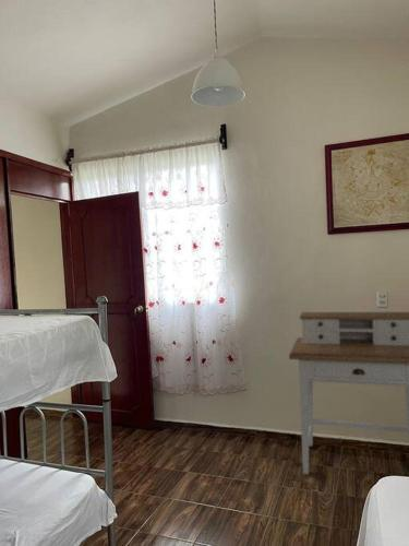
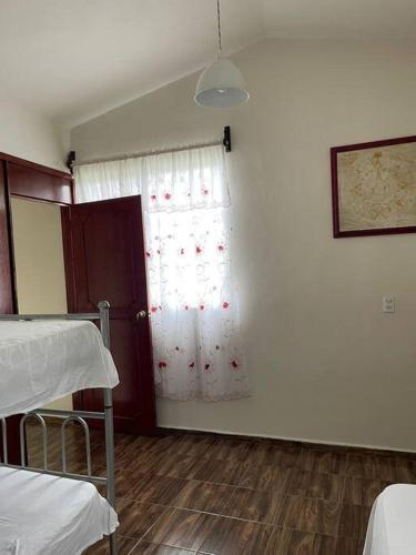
- desk (358, 383)
